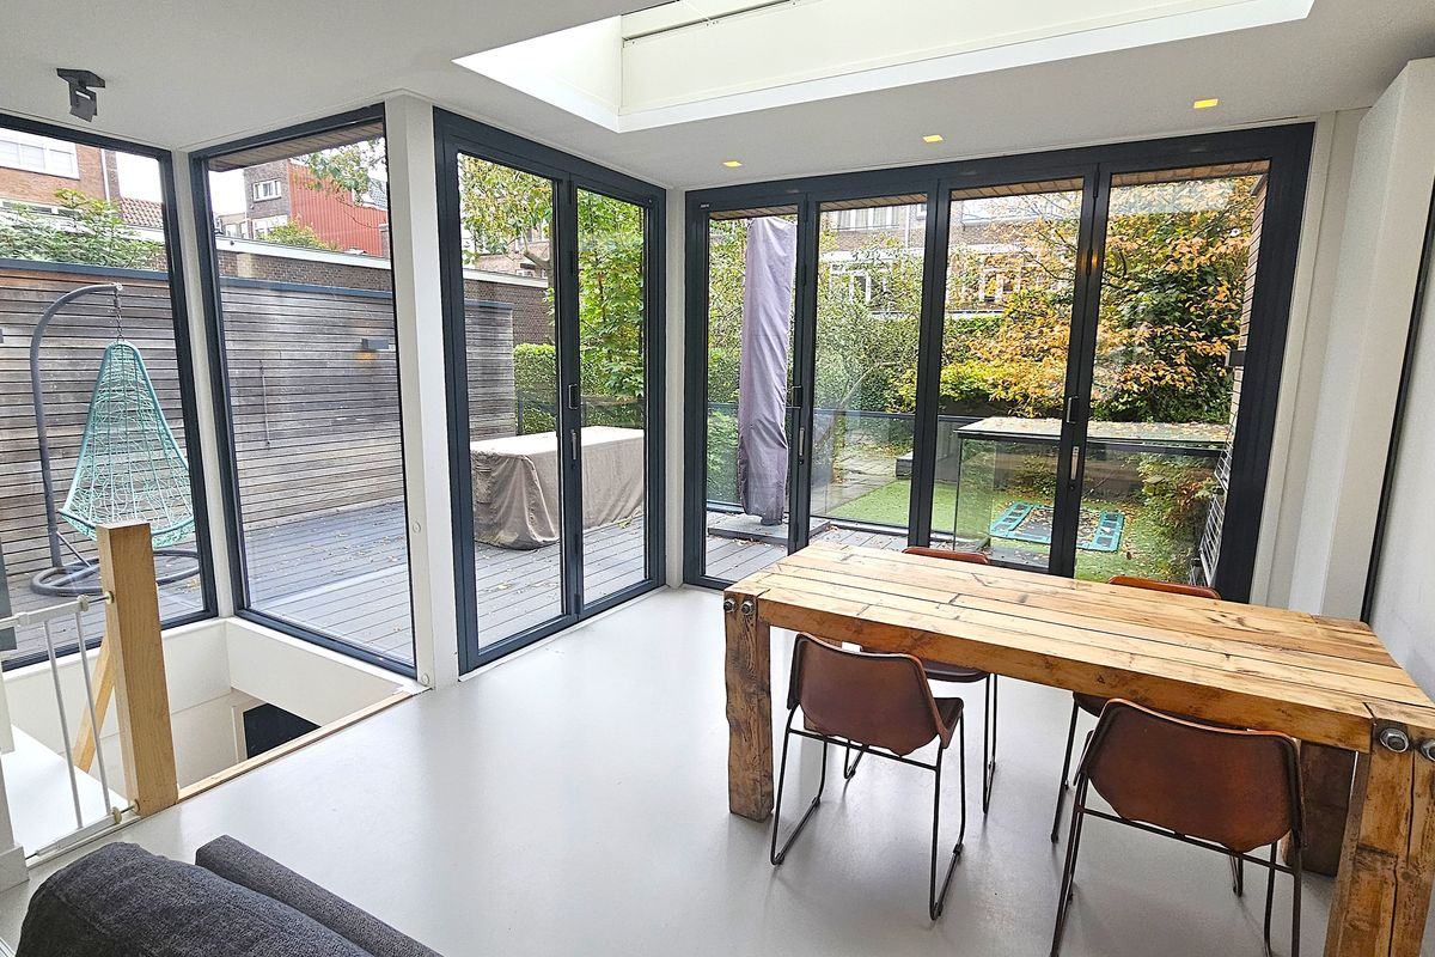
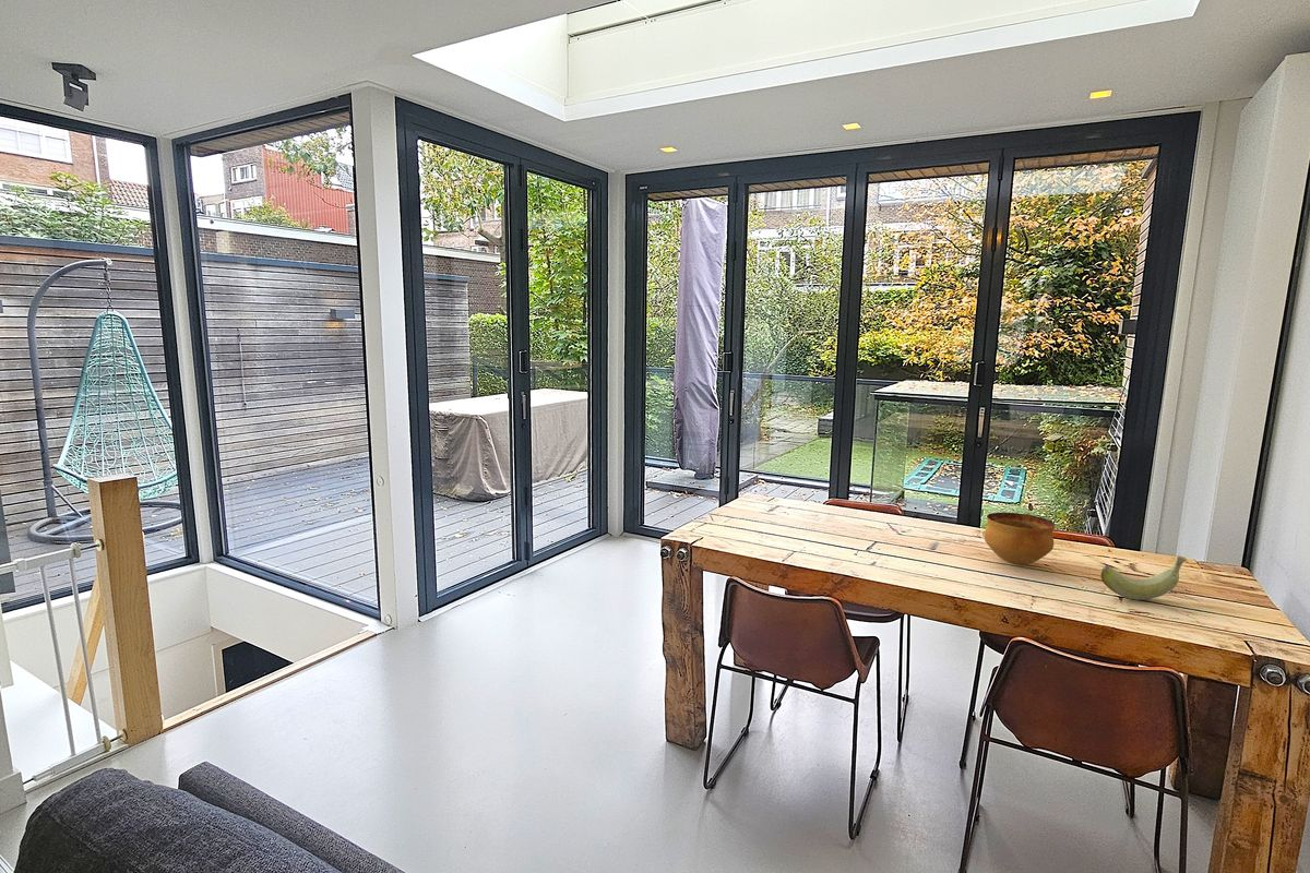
+ banana (1143, 578)
+ bowl (1017, 541)
